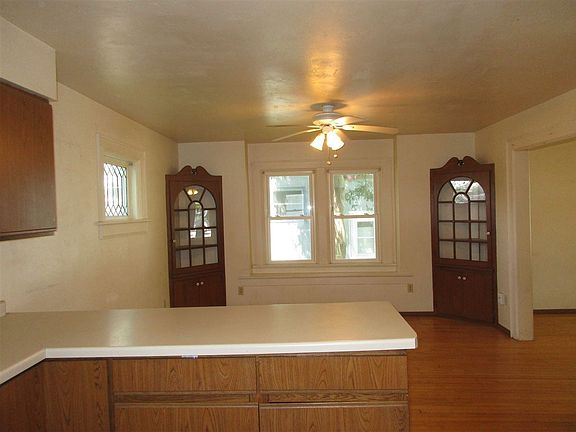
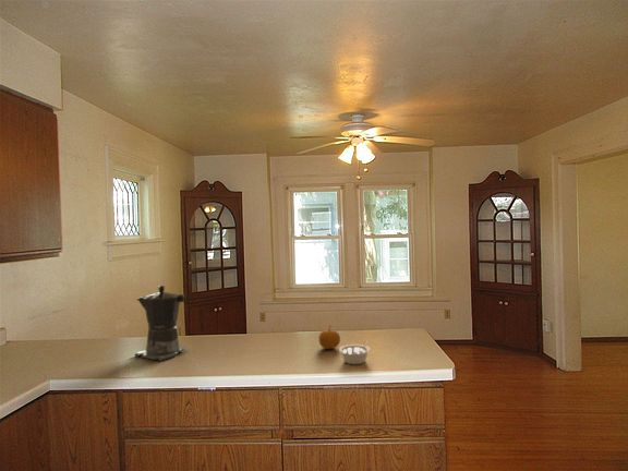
+ coffee maker (162, 318)
+ fruit (329, 337)
+ legume (354, 353)
